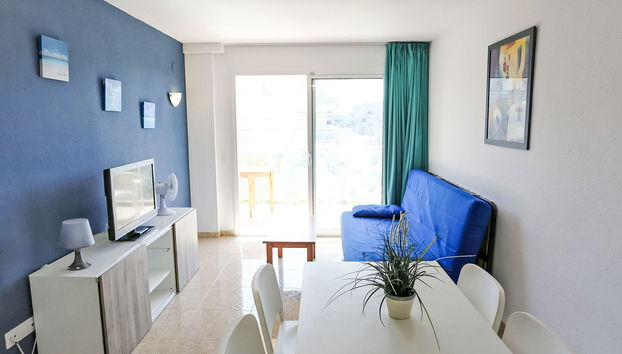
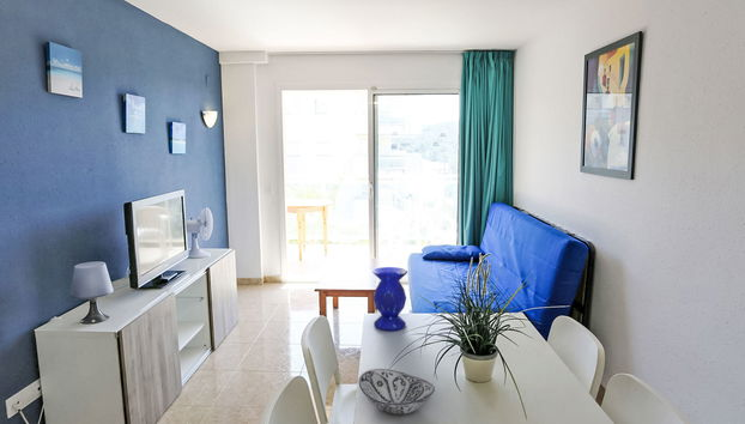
+ decorative bowl (395, 394)
+ vase (389, 297)
